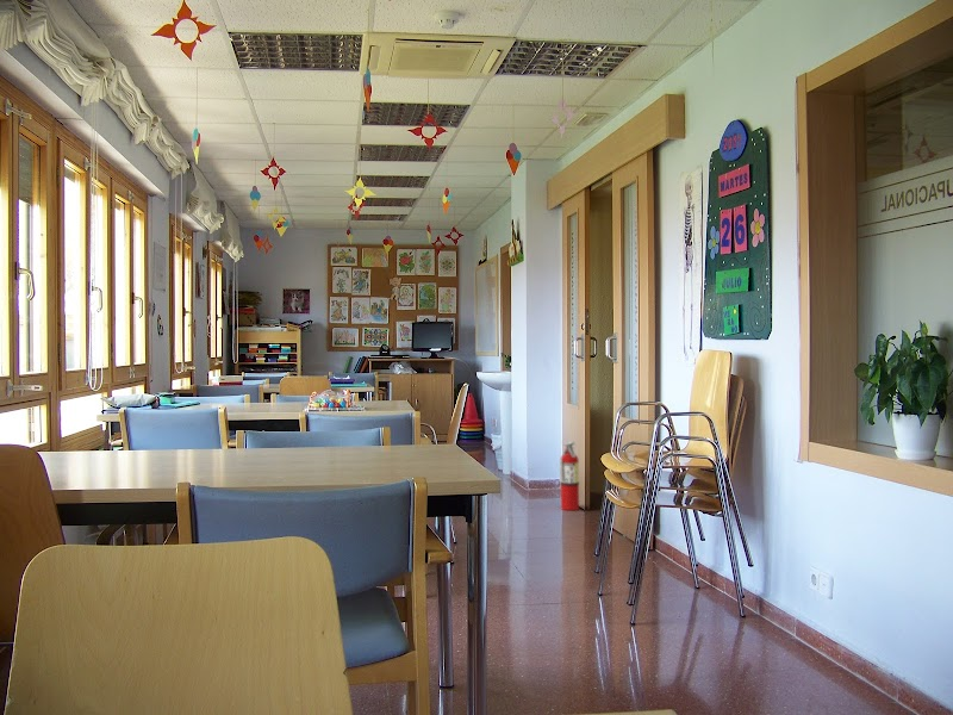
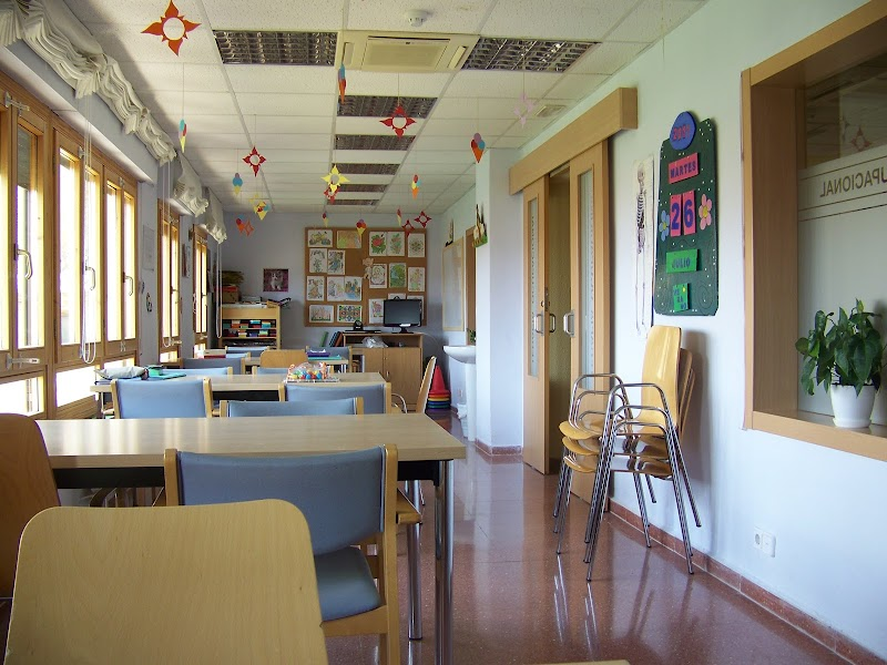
- fire extinguisher (569, 473)
